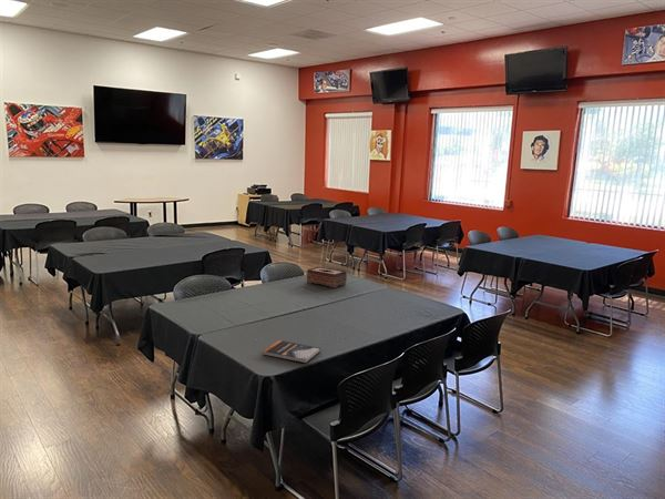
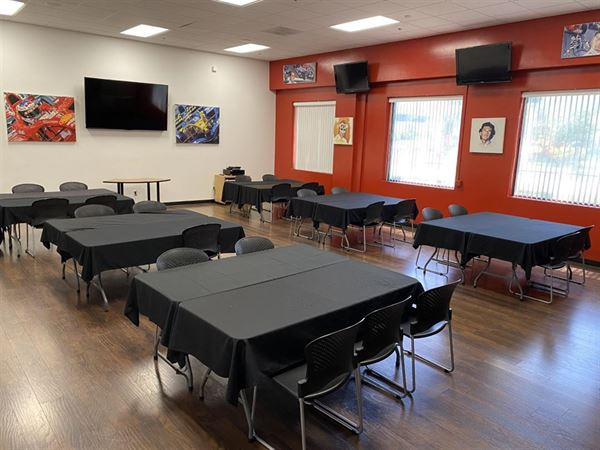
- tissue box (326, 276)
- book (291, 350)
